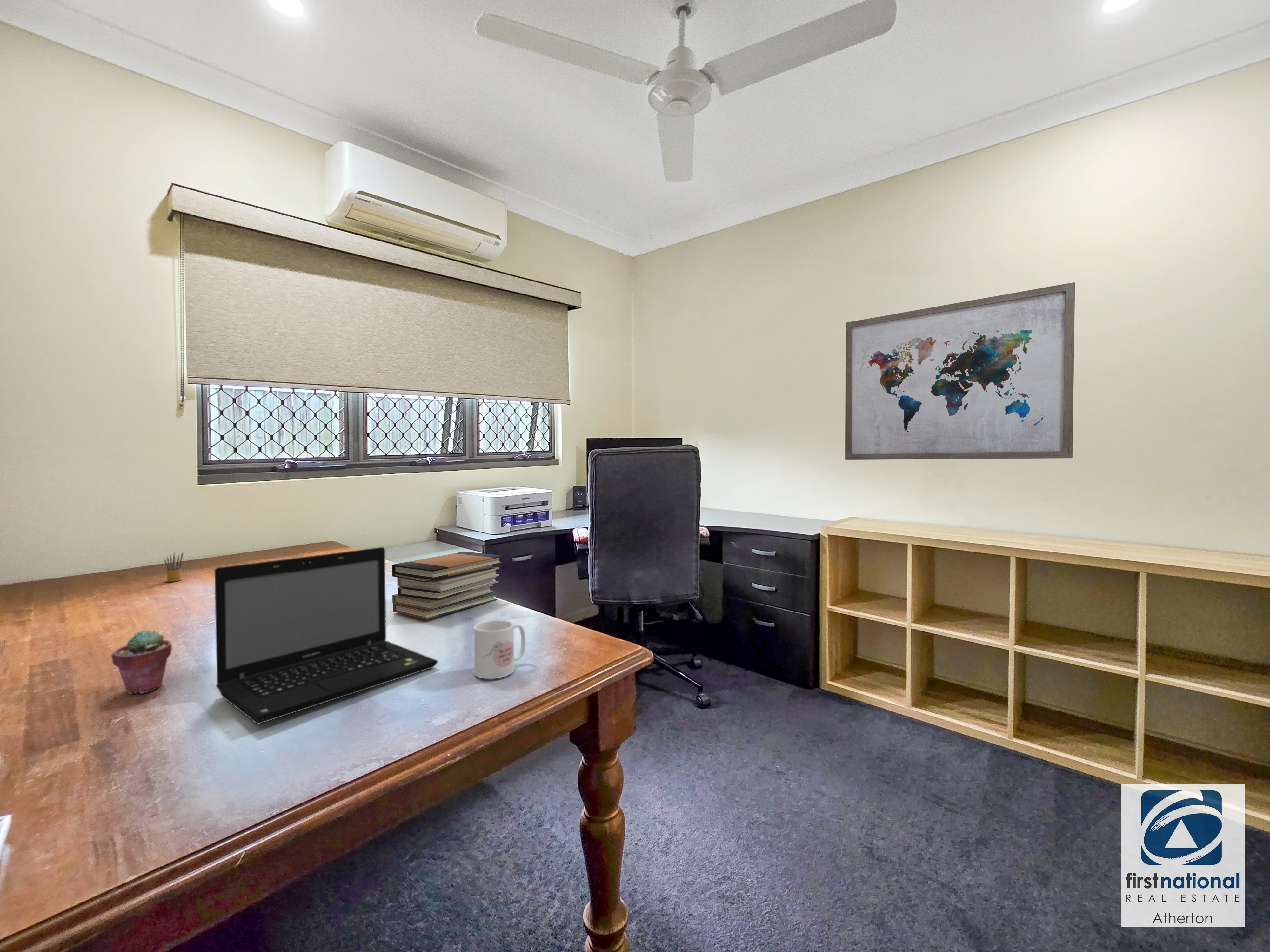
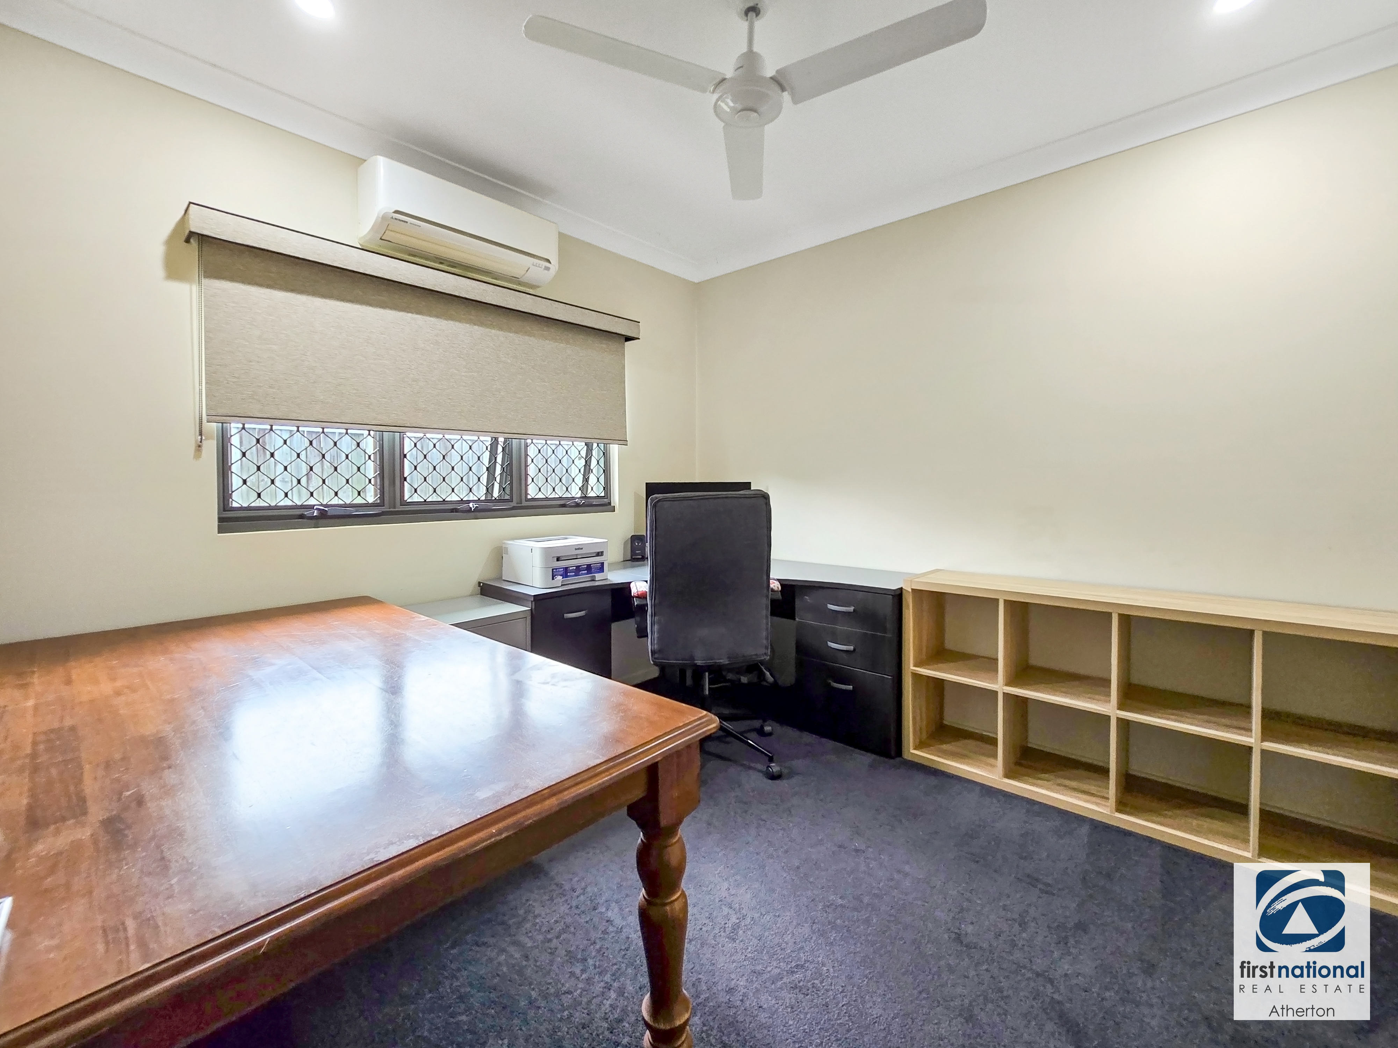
- mug (501, 646)
- book stack (449, 583)
- laptop (332, 621)
- pencil box (175, 566)
- potted succulent (143, 659)
- wall art (946, 382)
